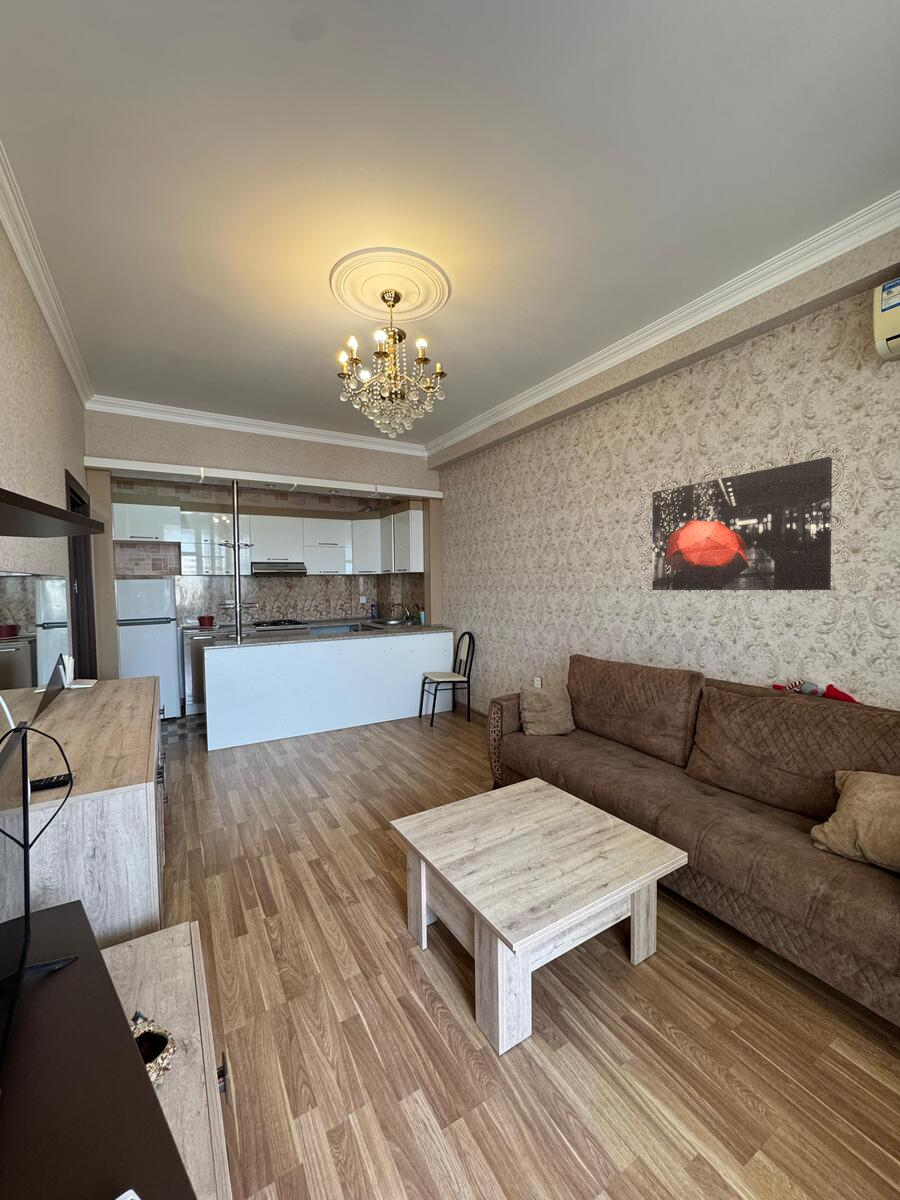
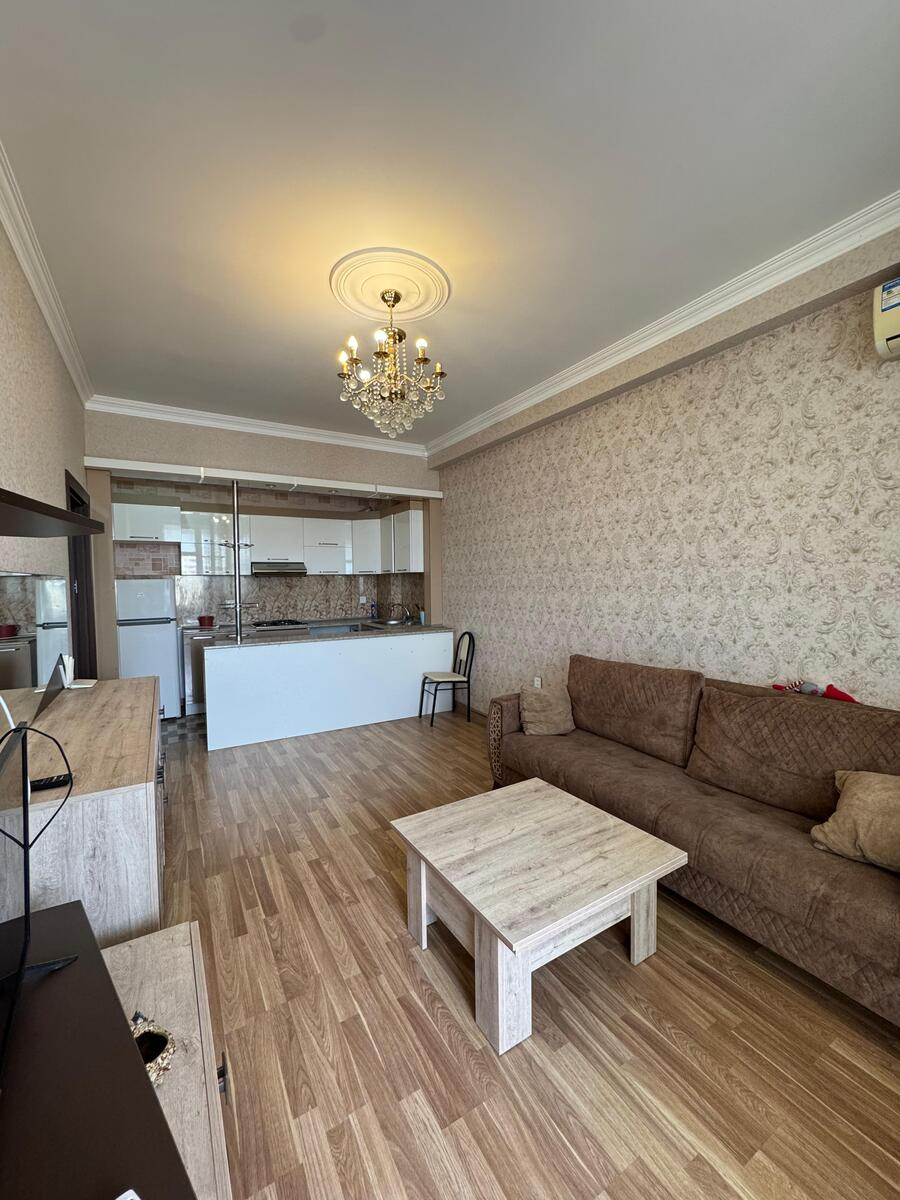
- wall art (728, 534)
